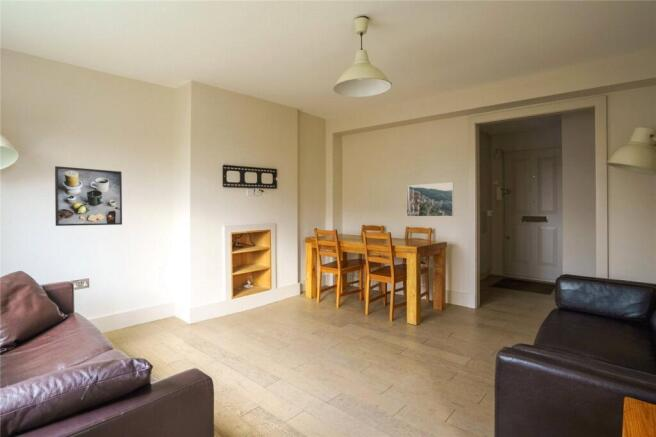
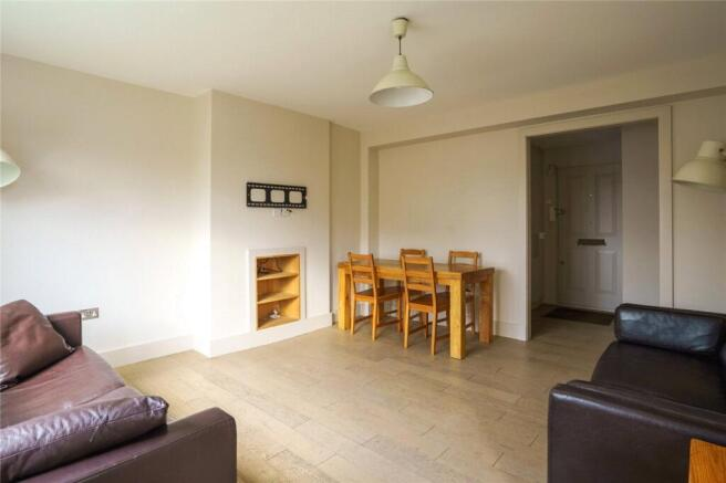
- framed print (429, 200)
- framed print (90, 197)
